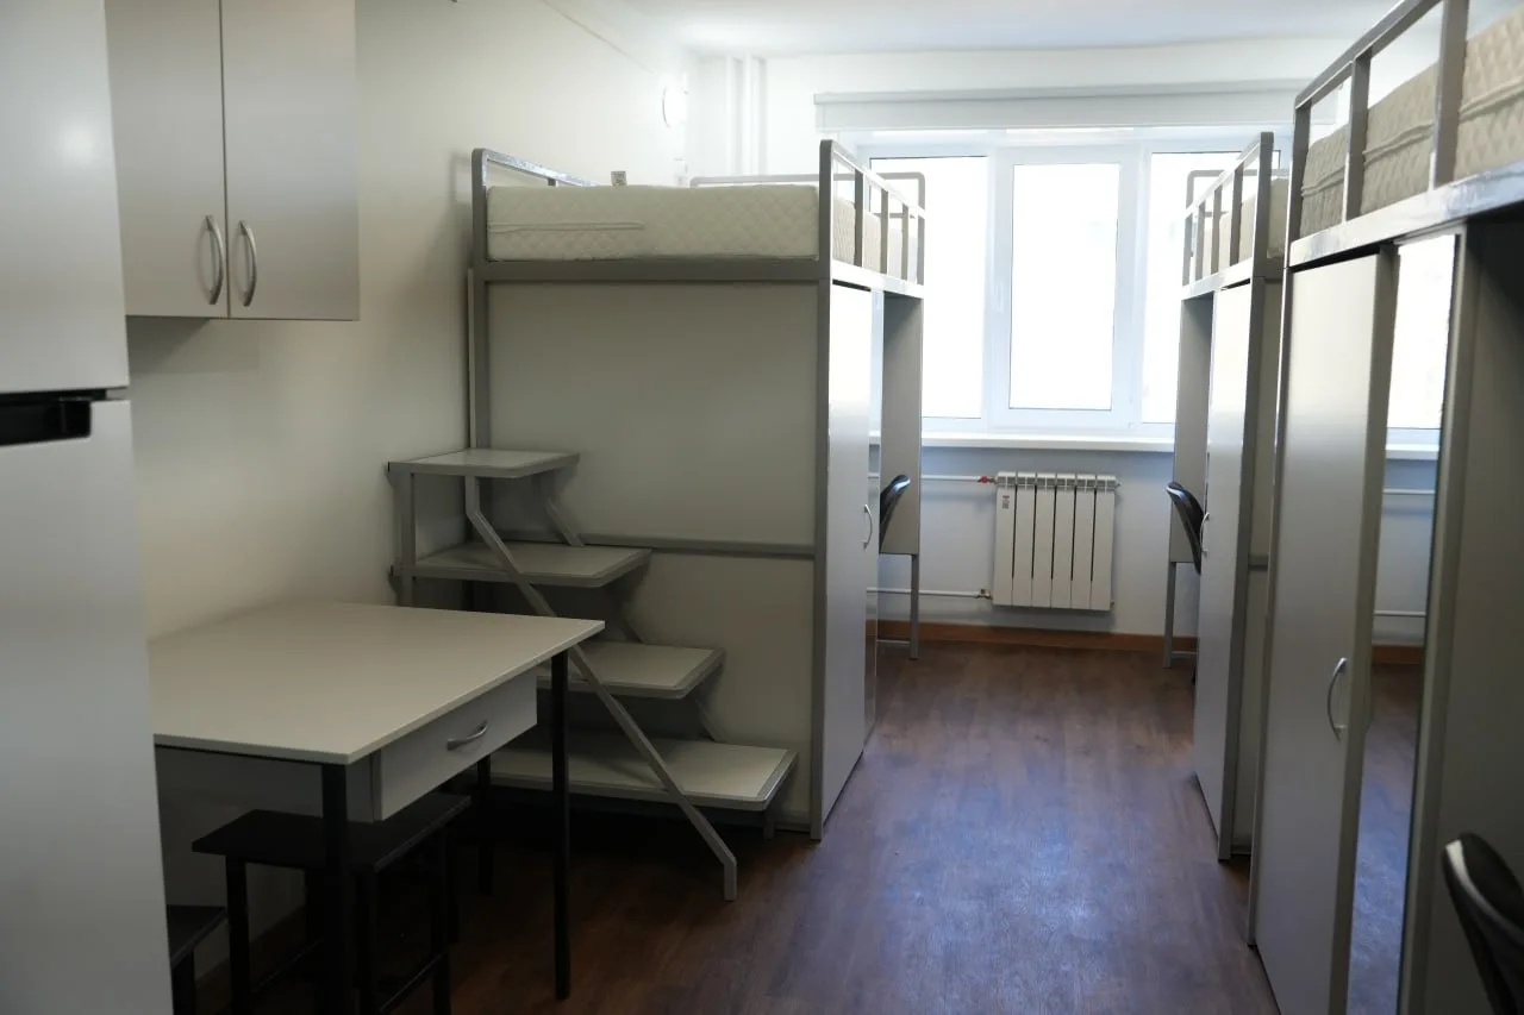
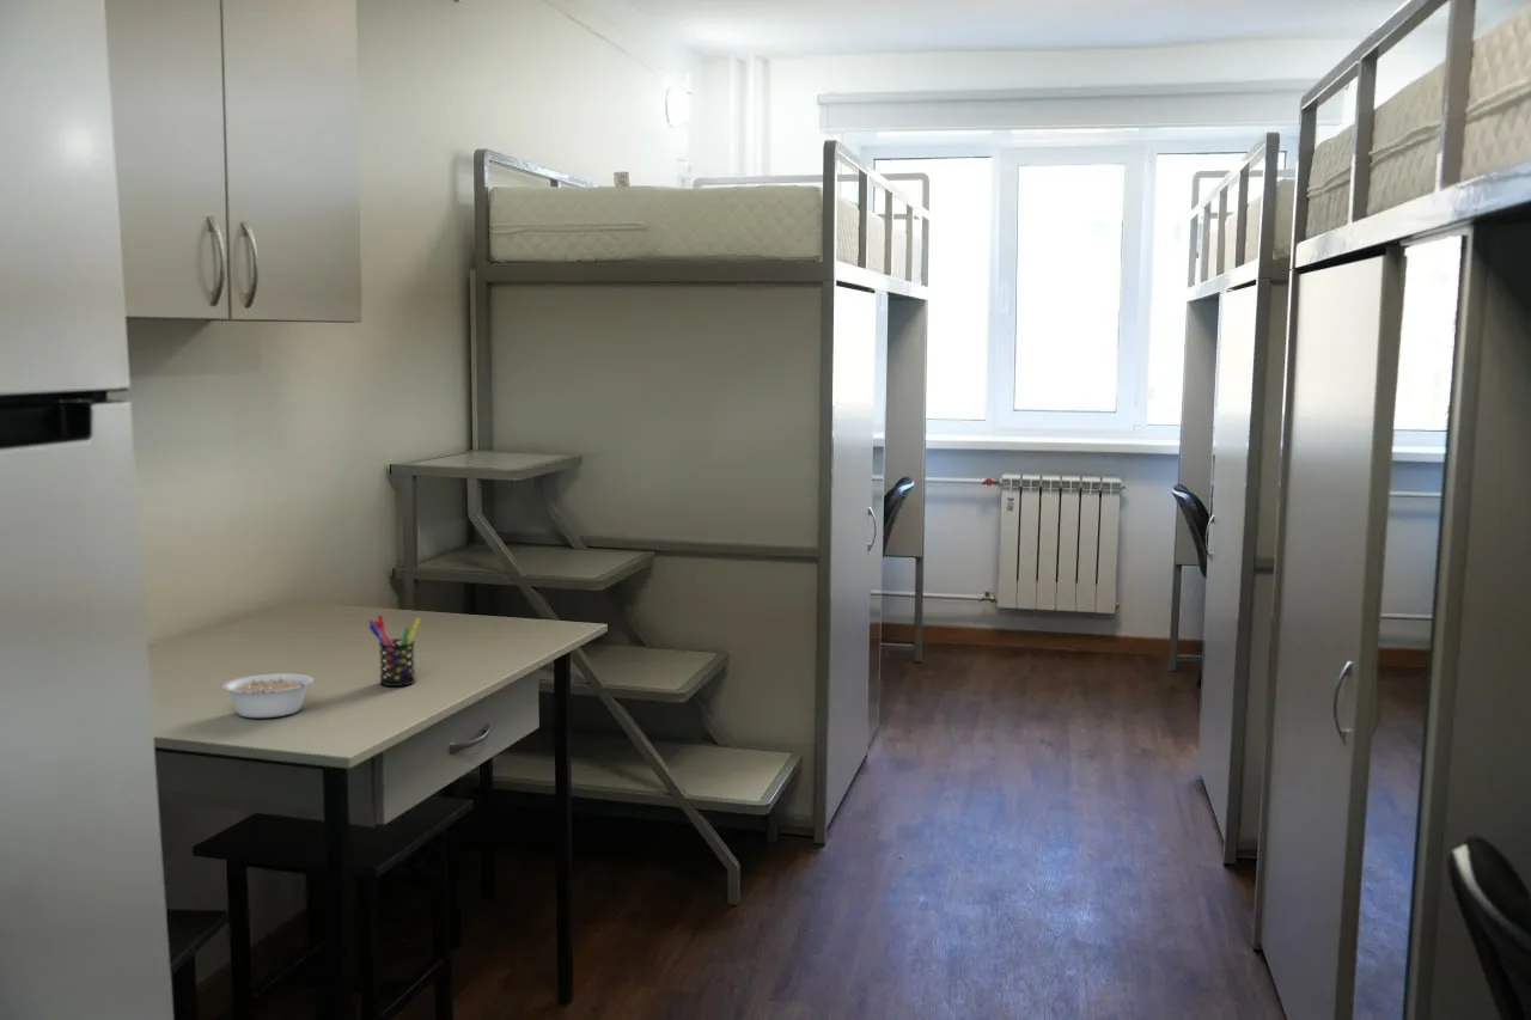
+ pen holder (396, 648)
+ legume (272, 694)
